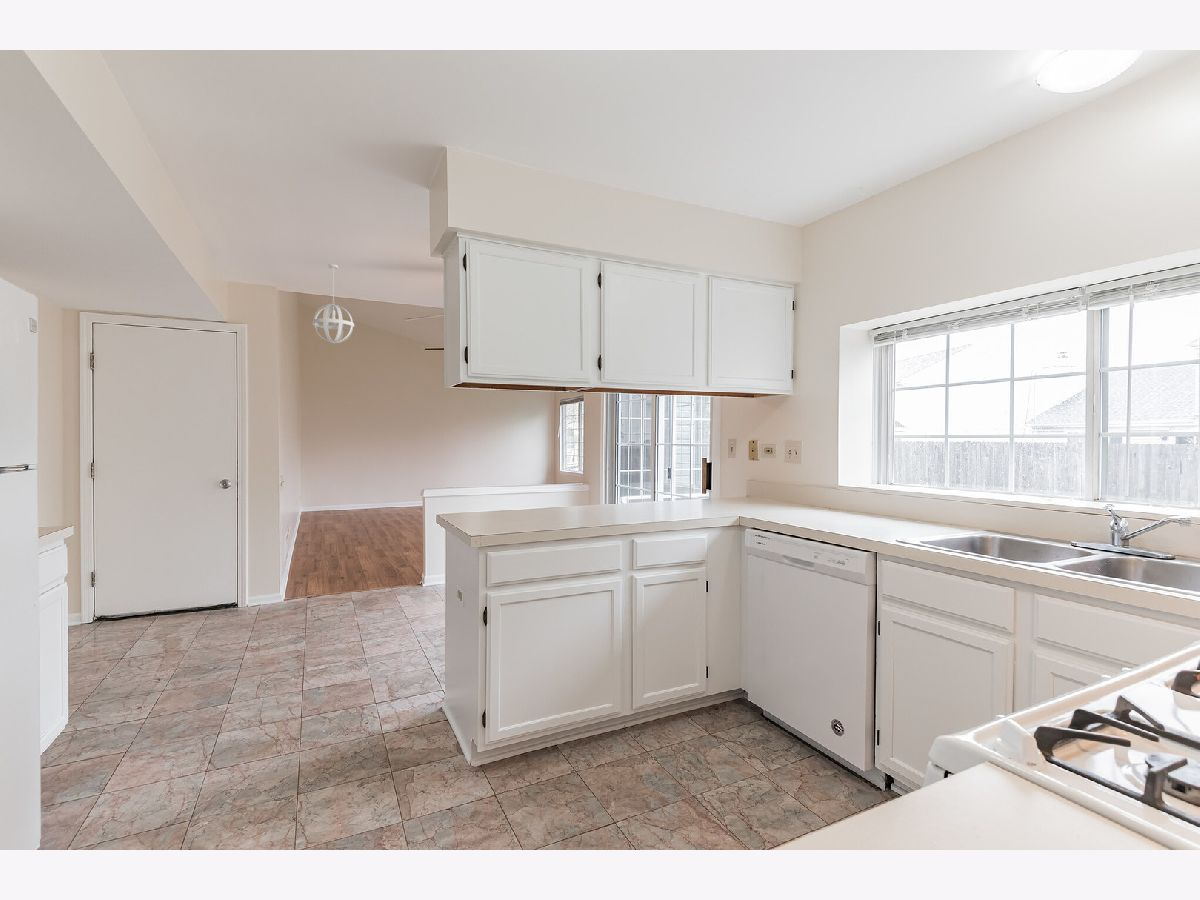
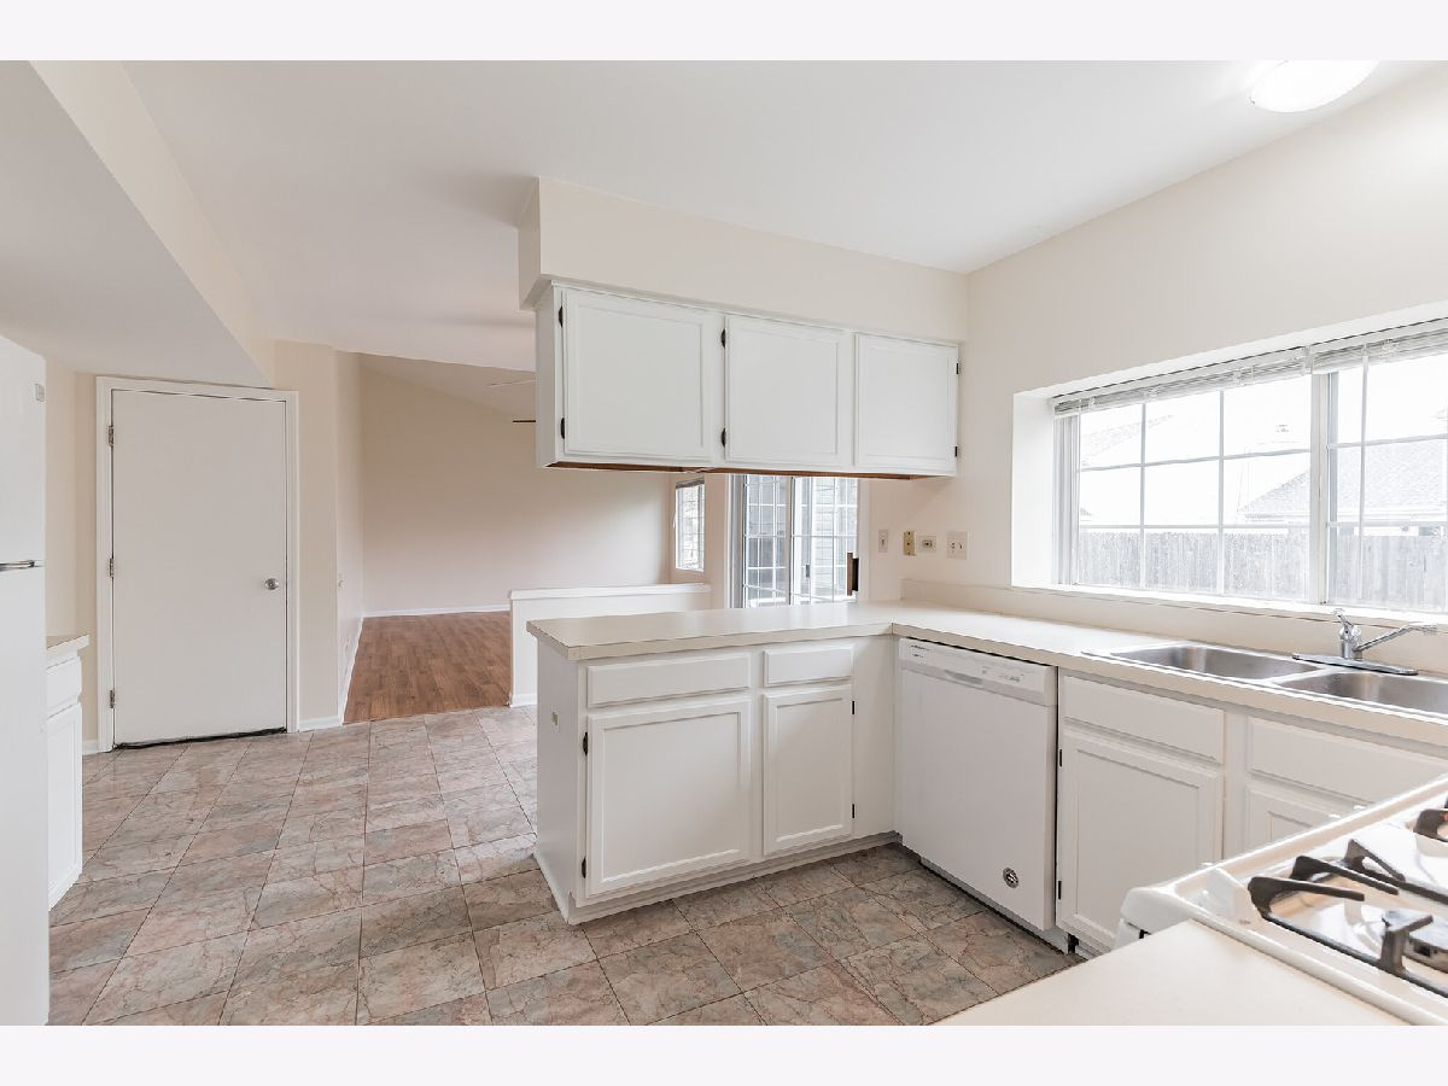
- pendant light (333, 304)
